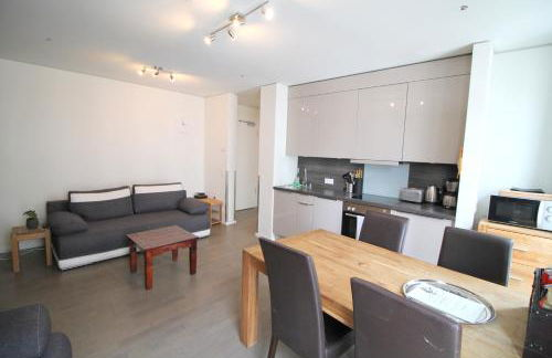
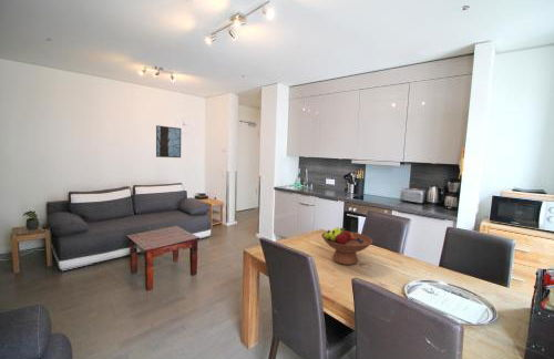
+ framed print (168, 142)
+ fruit bowl (346, 244)
